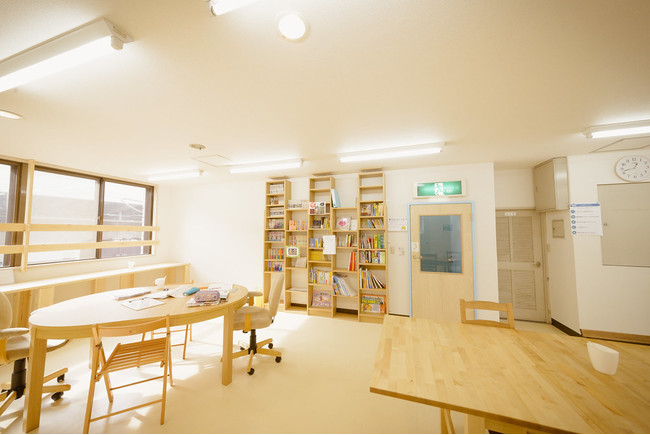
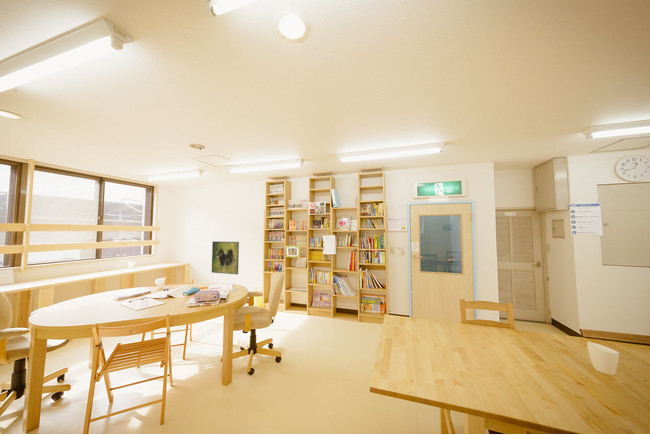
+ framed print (225, 257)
